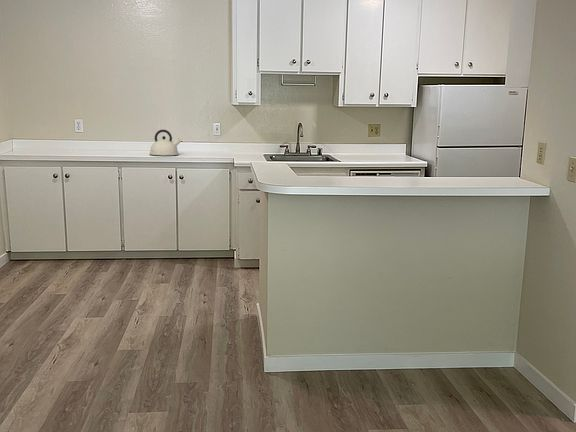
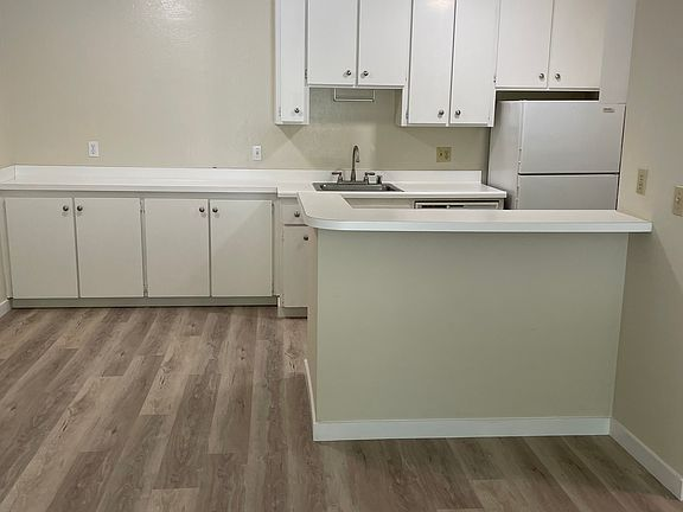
- kettle (165, 142)
